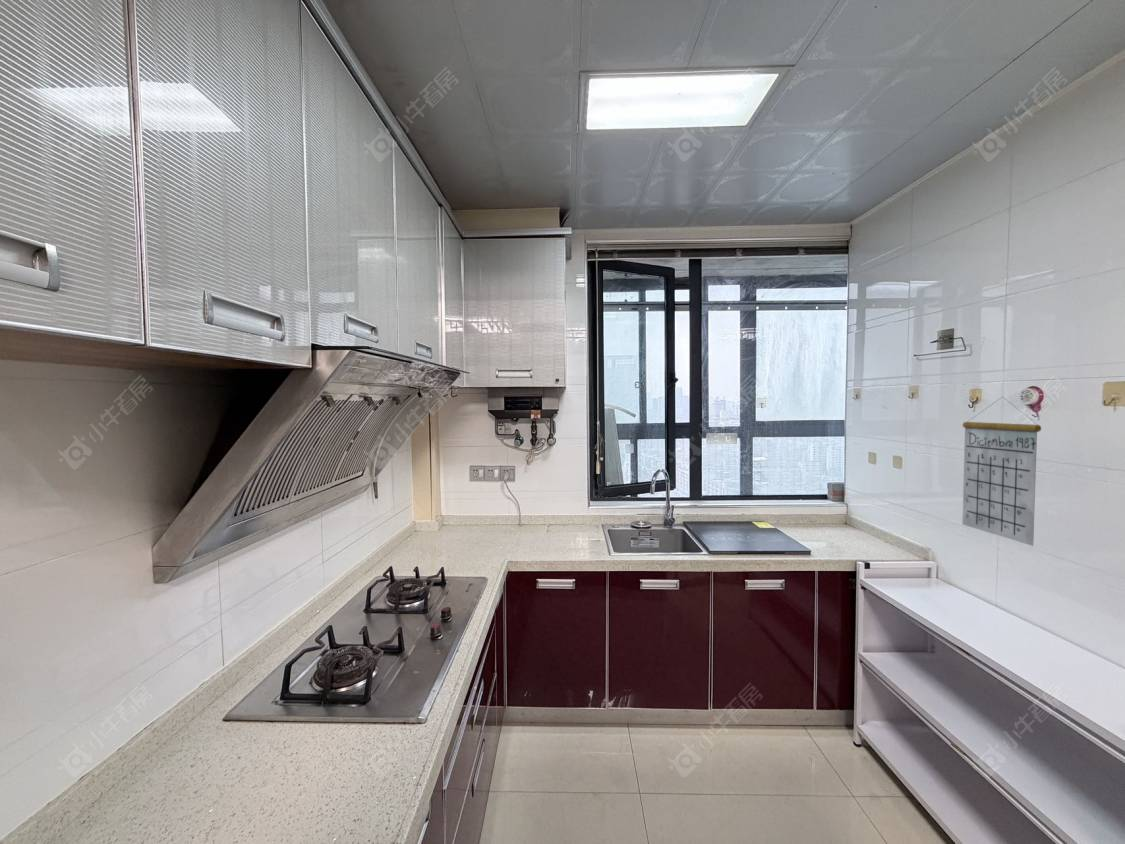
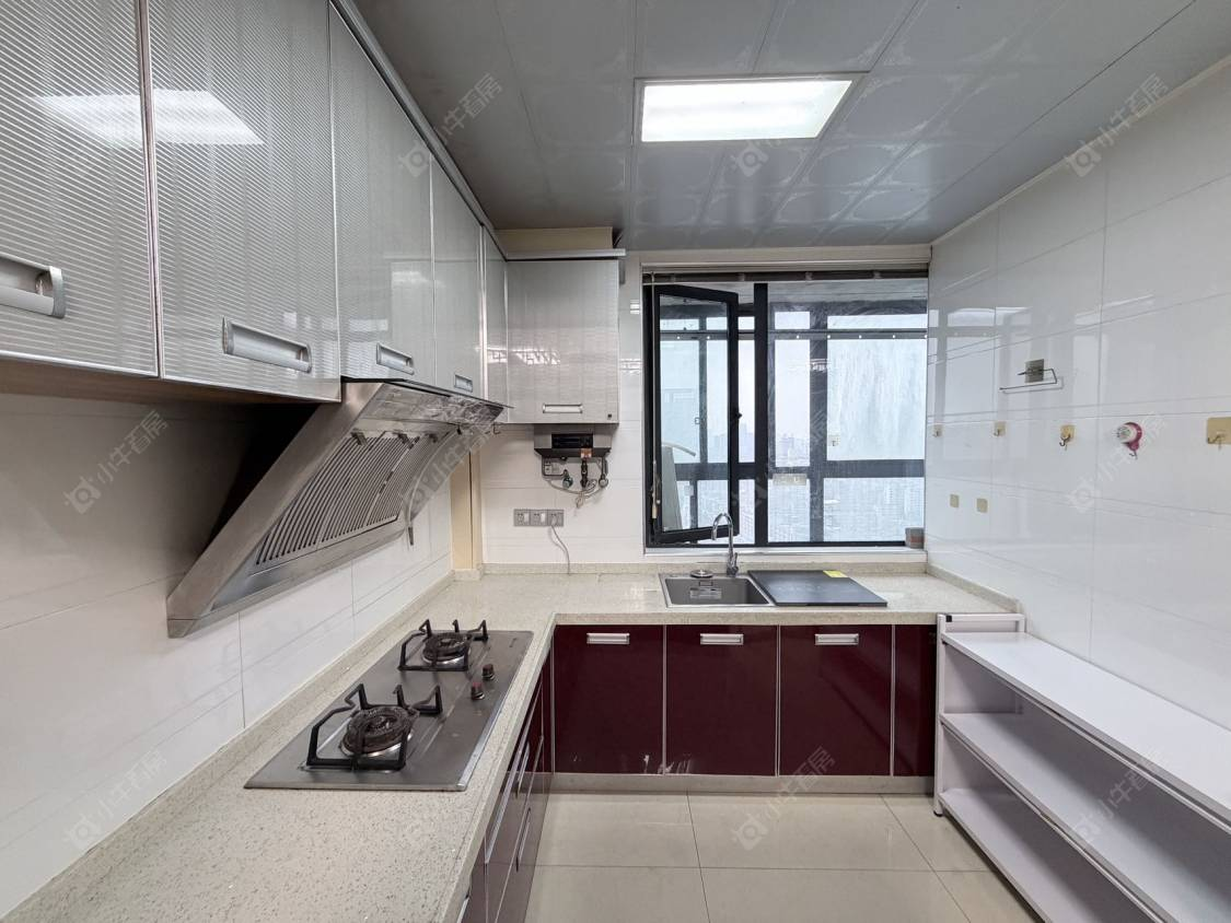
- calendar (997, 465)
